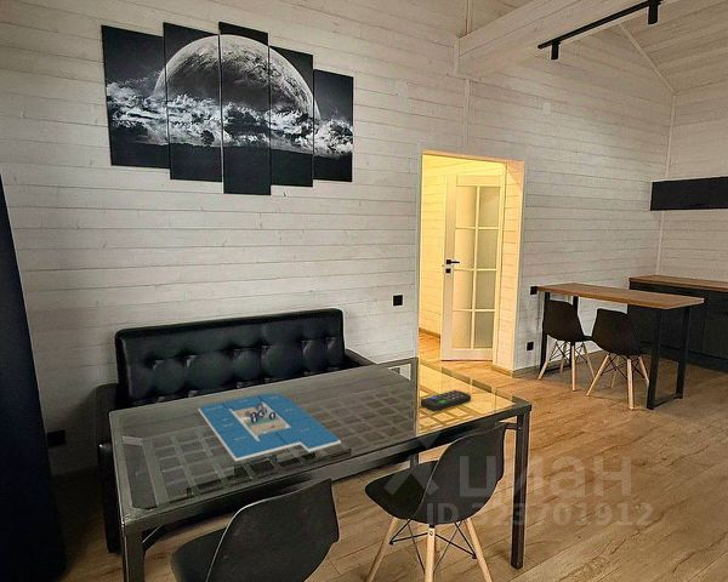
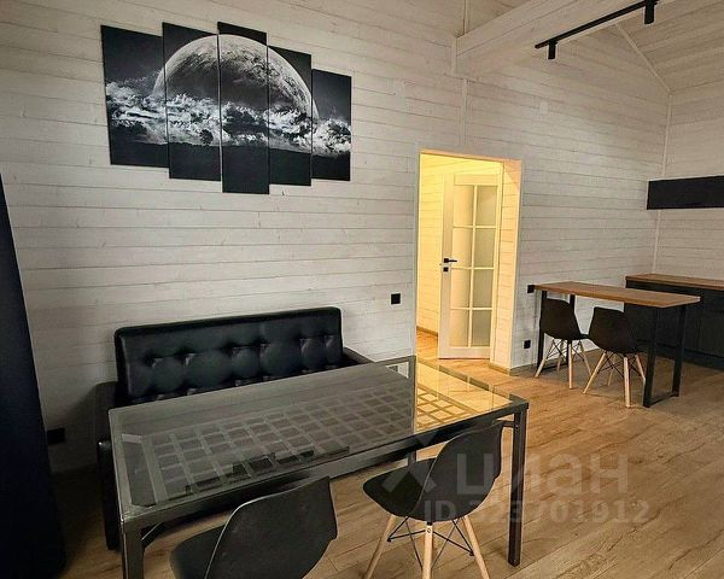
- board game (263, 420)
- remote control (445, 399)
